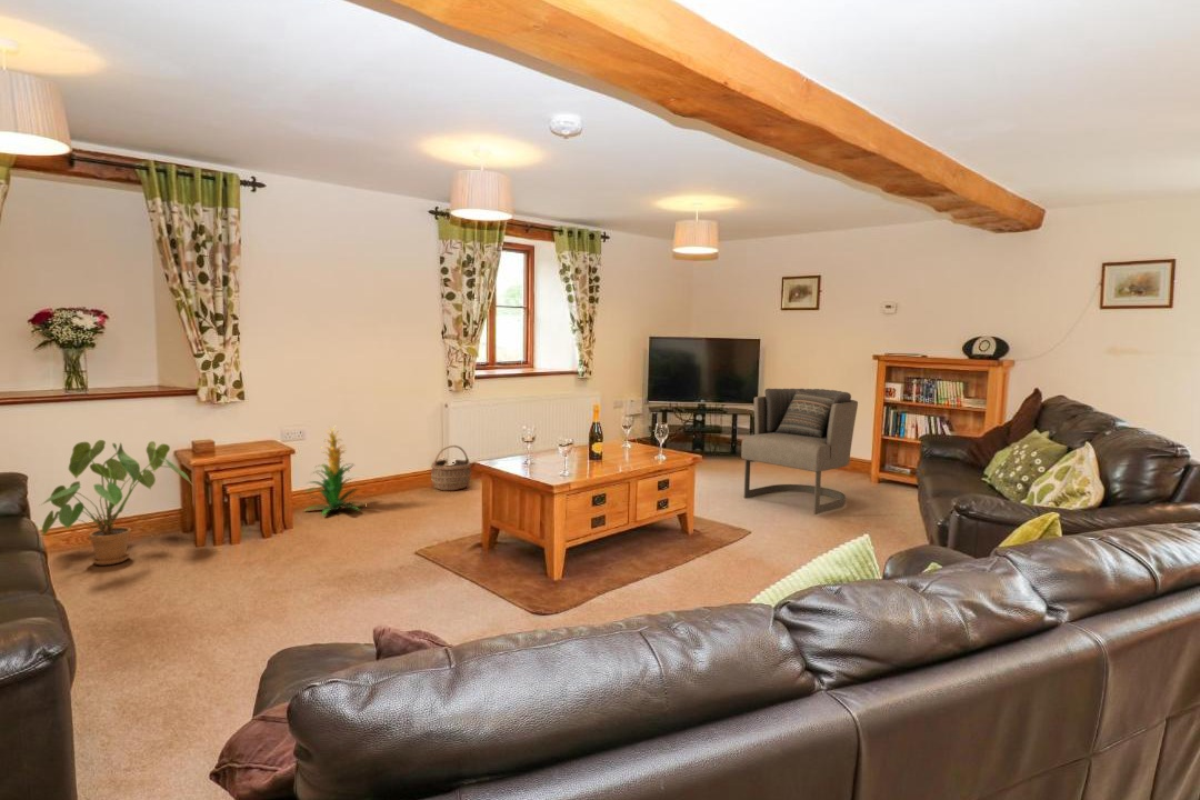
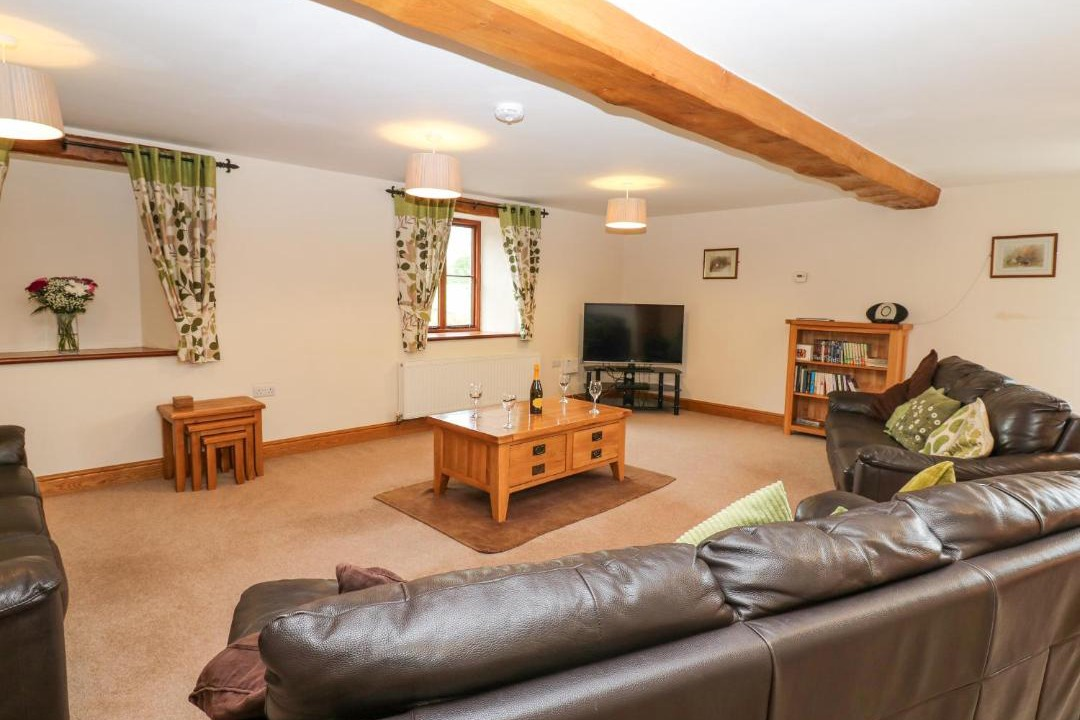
- indoor plant (333, 468)
- armchair (804, 446)
- wicker basket (450, 466)
- house plant (117, 498)
